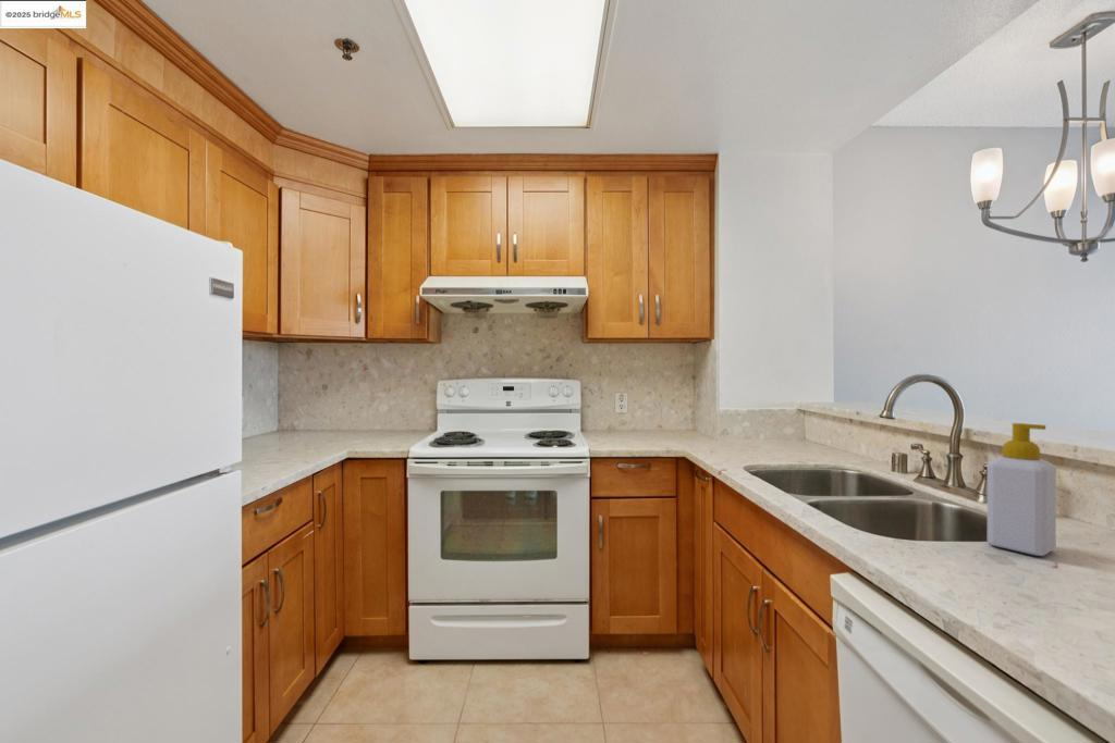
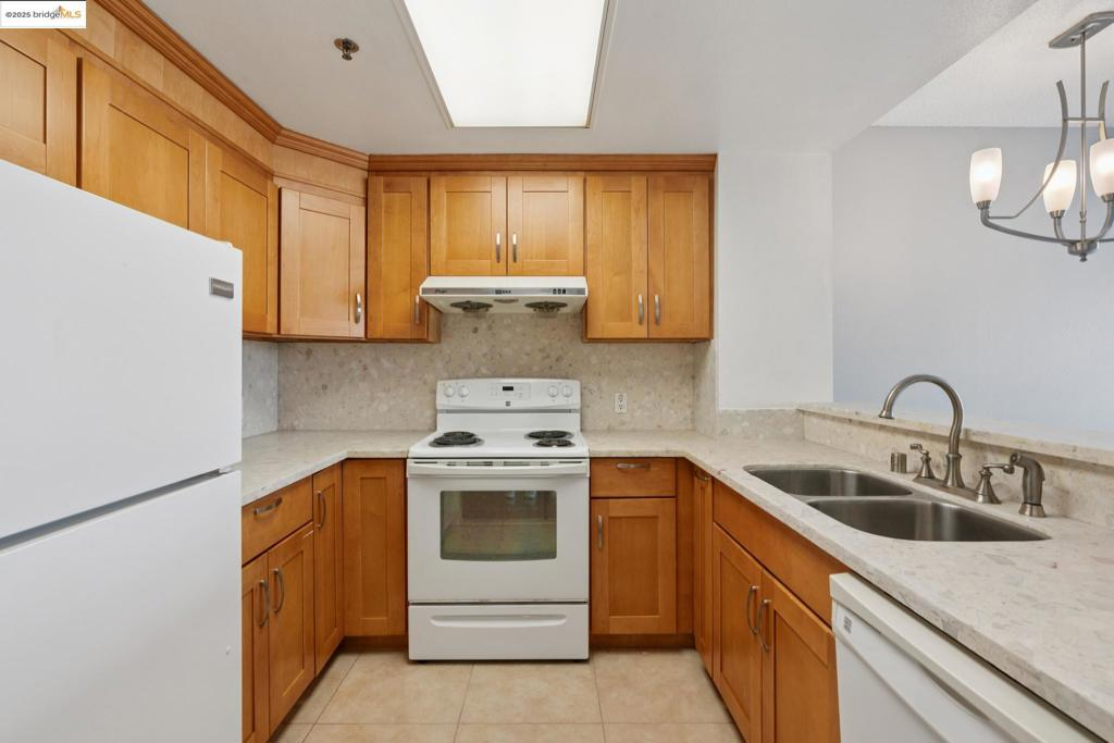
- soap bottle (1020, 485)
